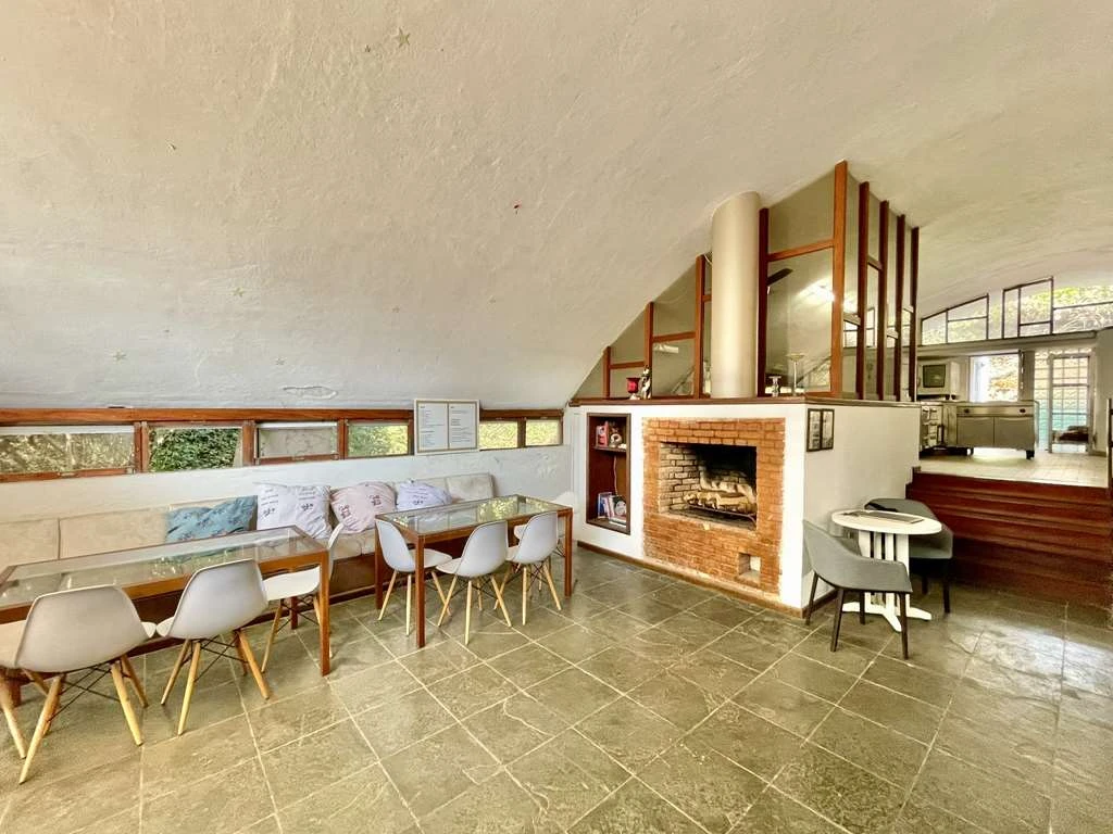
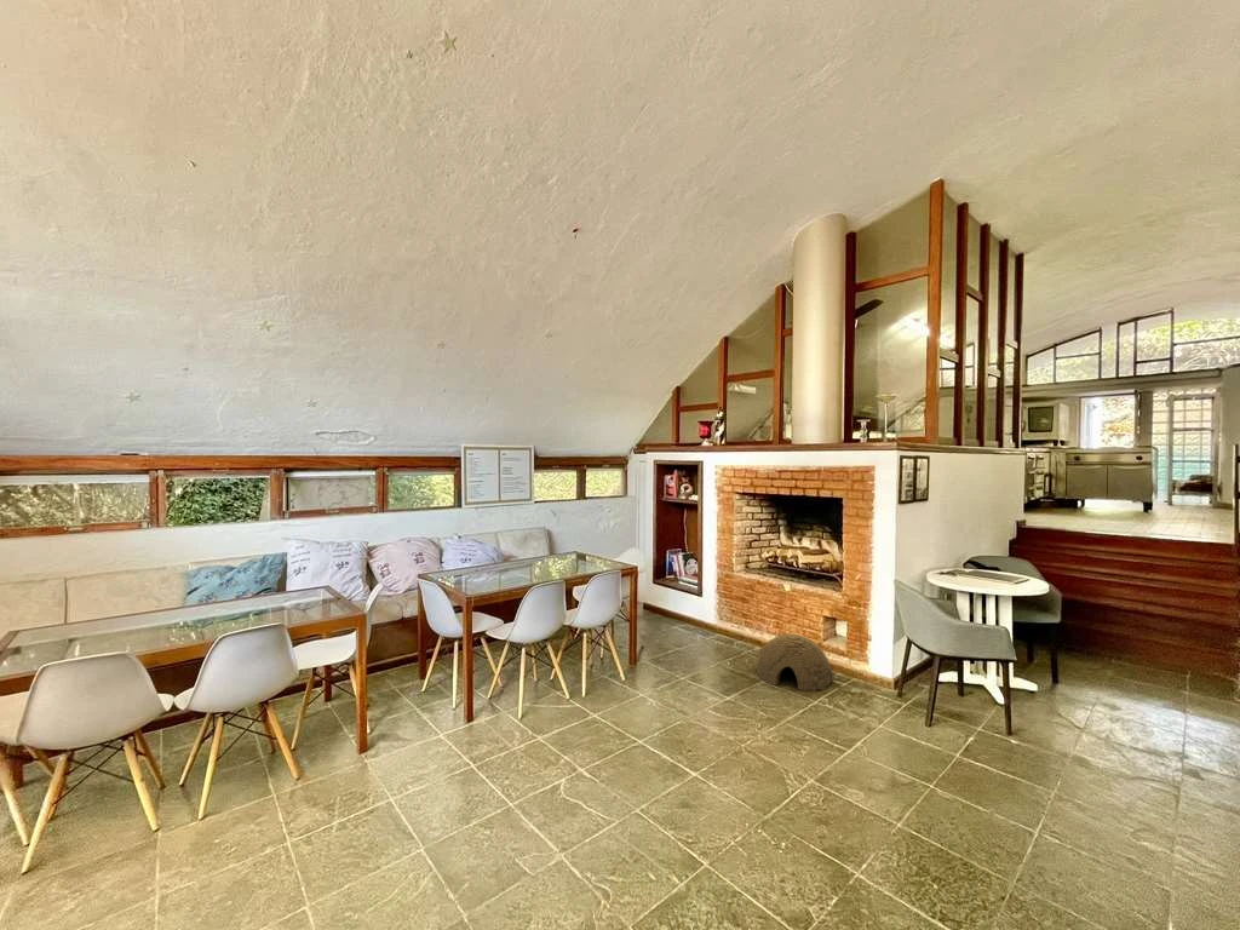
+ woven basket (793, 655)
